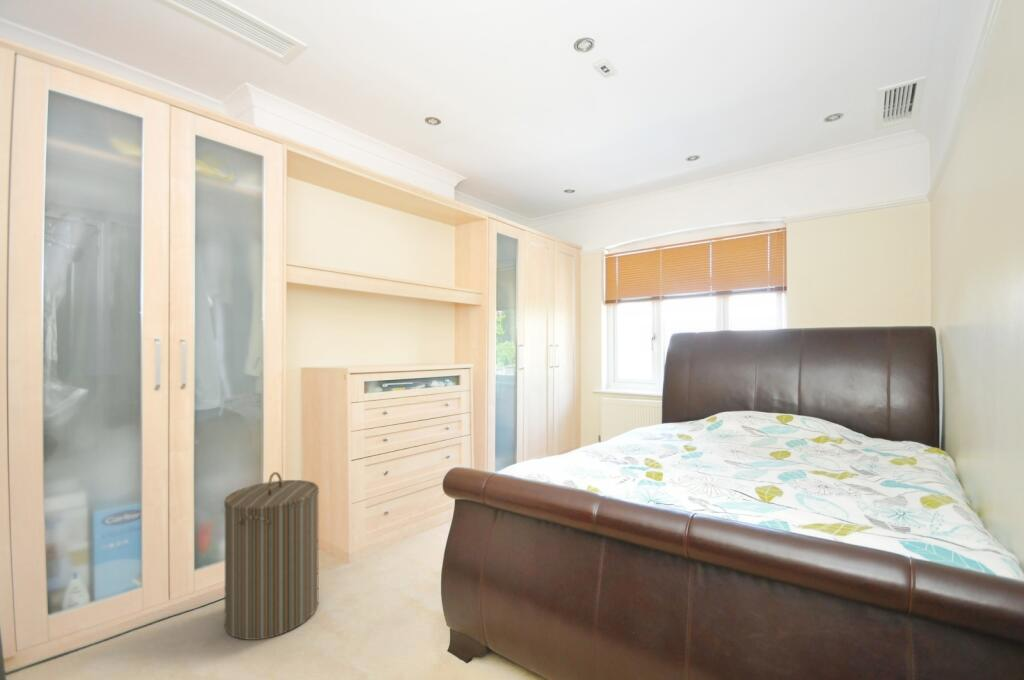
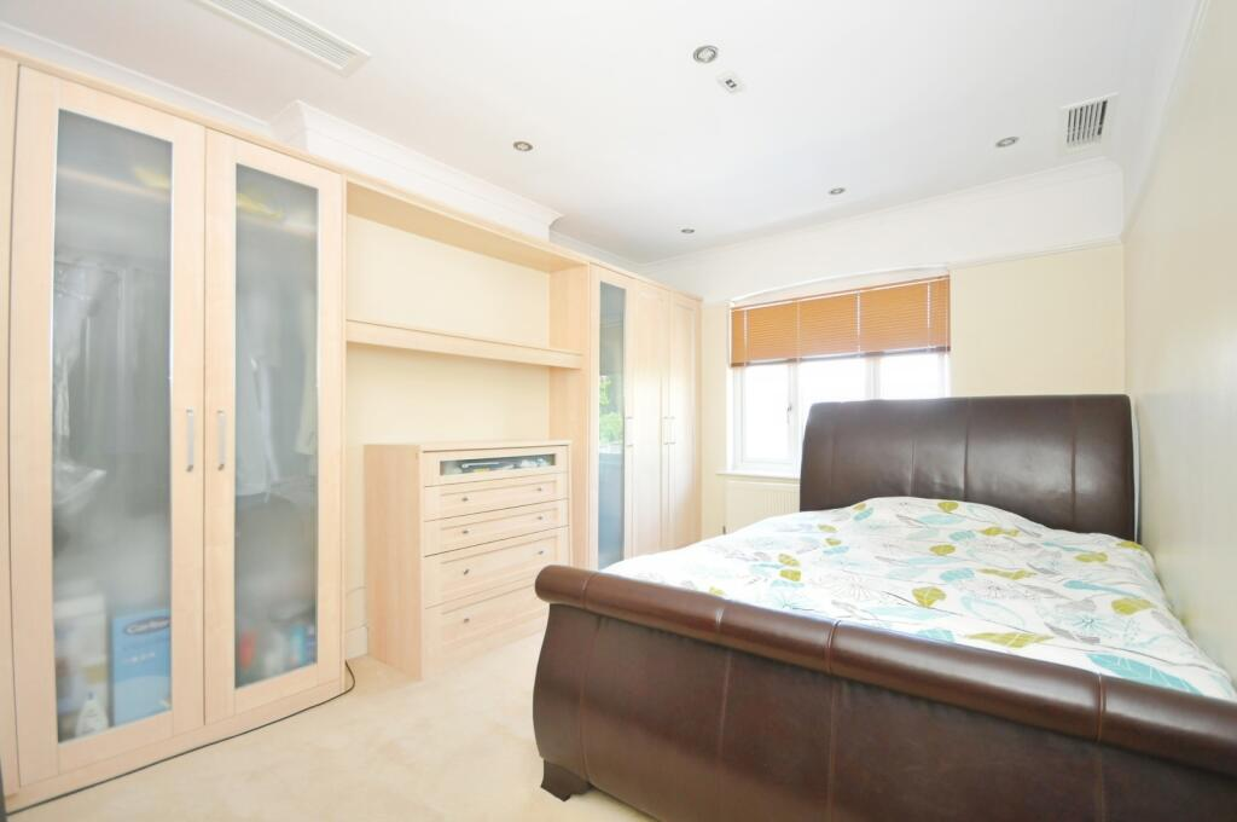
- laundry hamper (273, 543)
